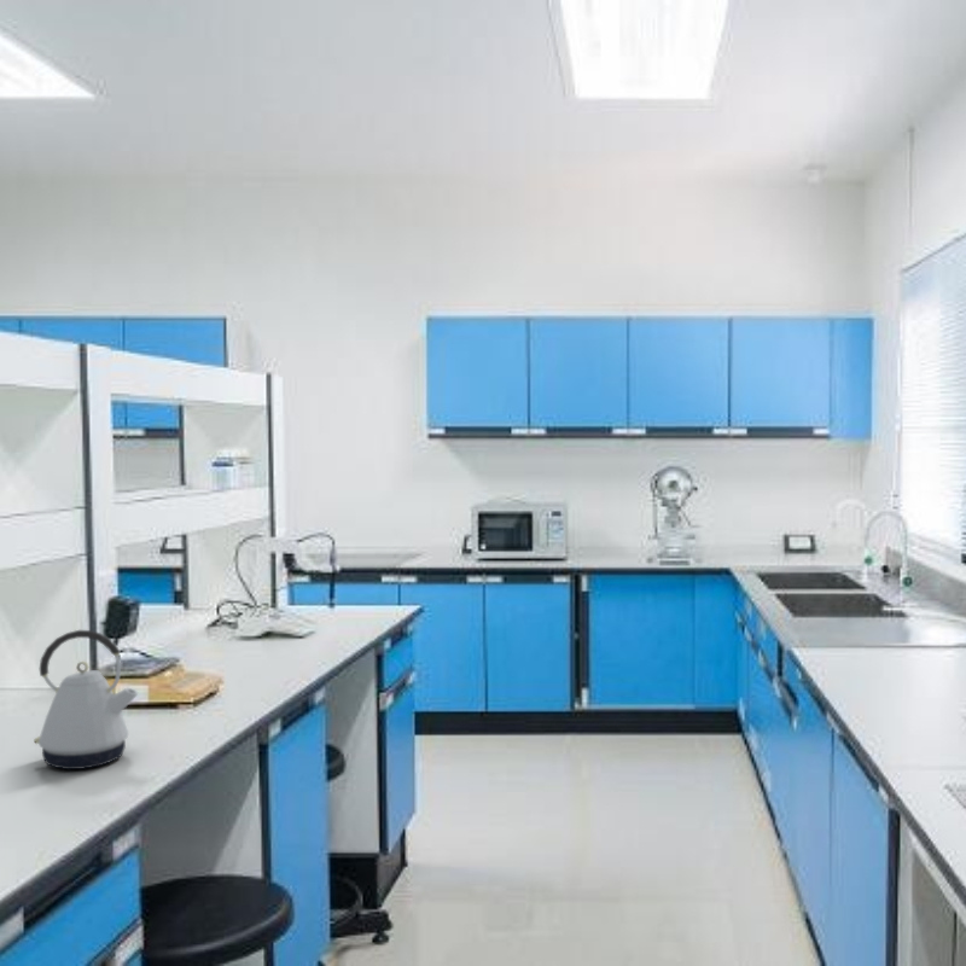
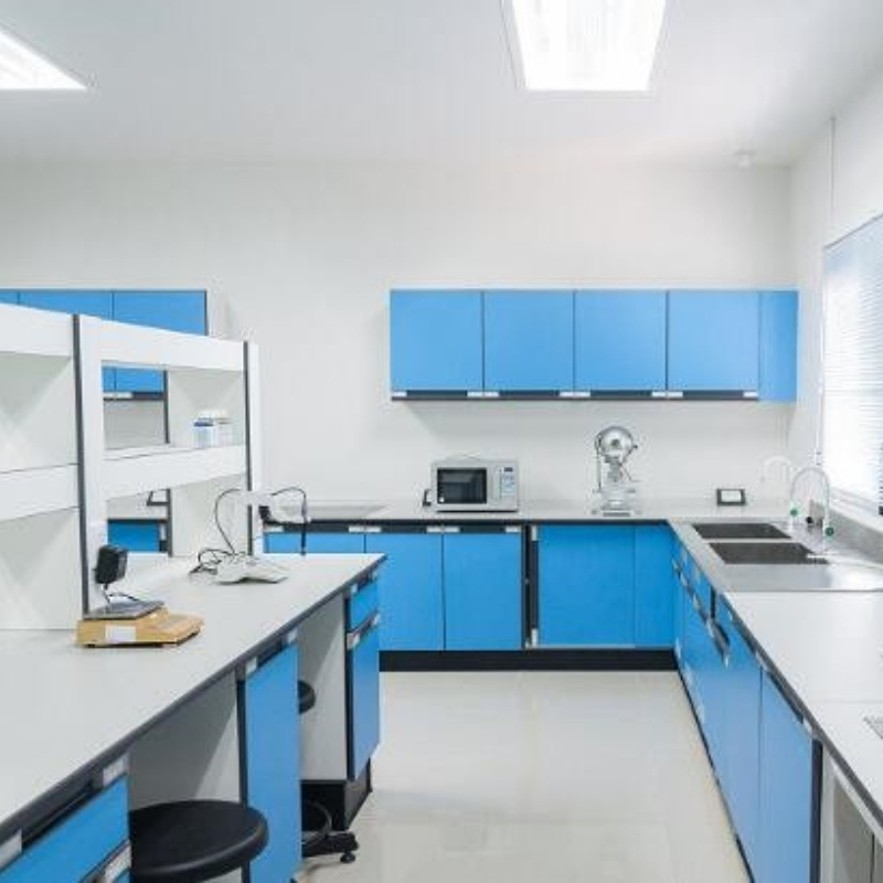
- kettle (86, 694)
